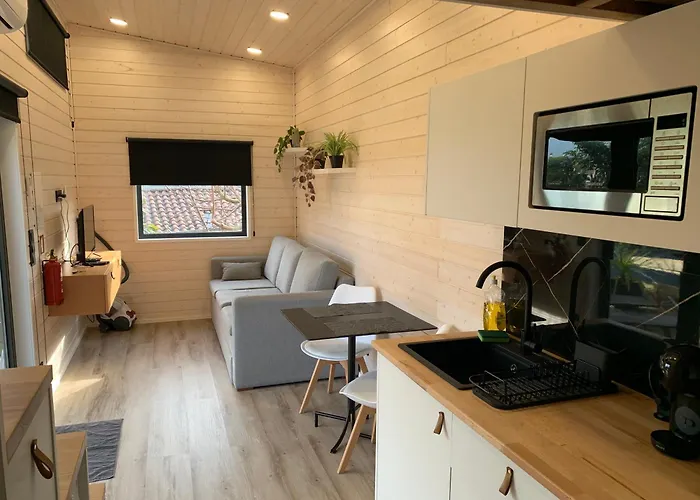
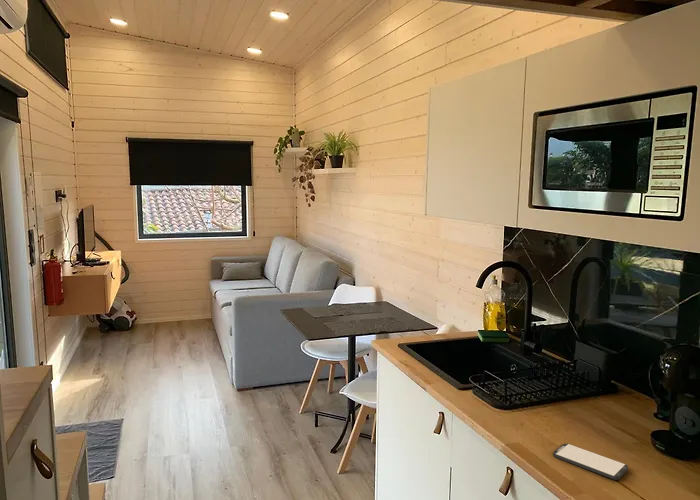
+ smartphone (589, 460)
